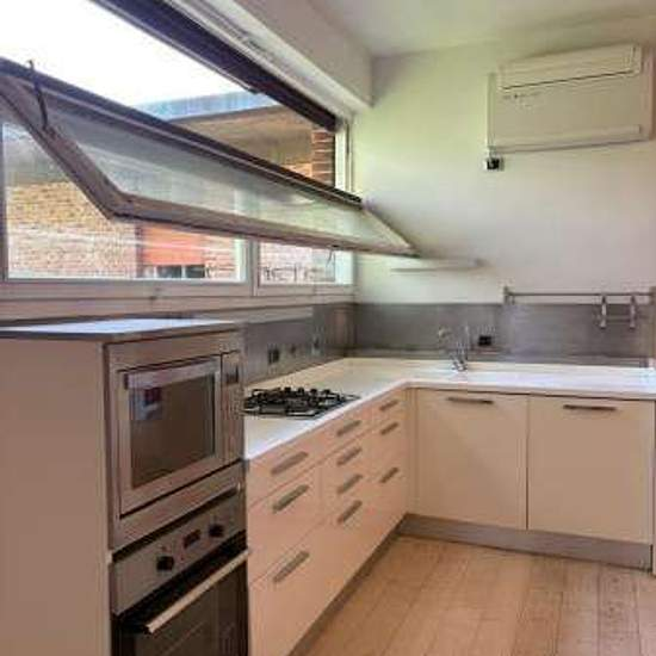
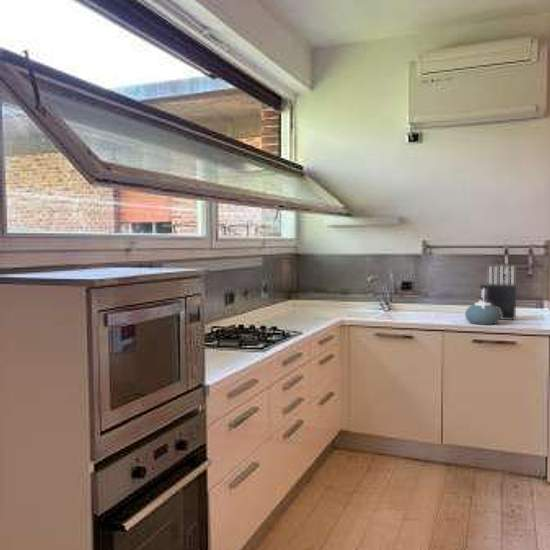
+ knife block (500, 292)
+ kettle (482, 303)
